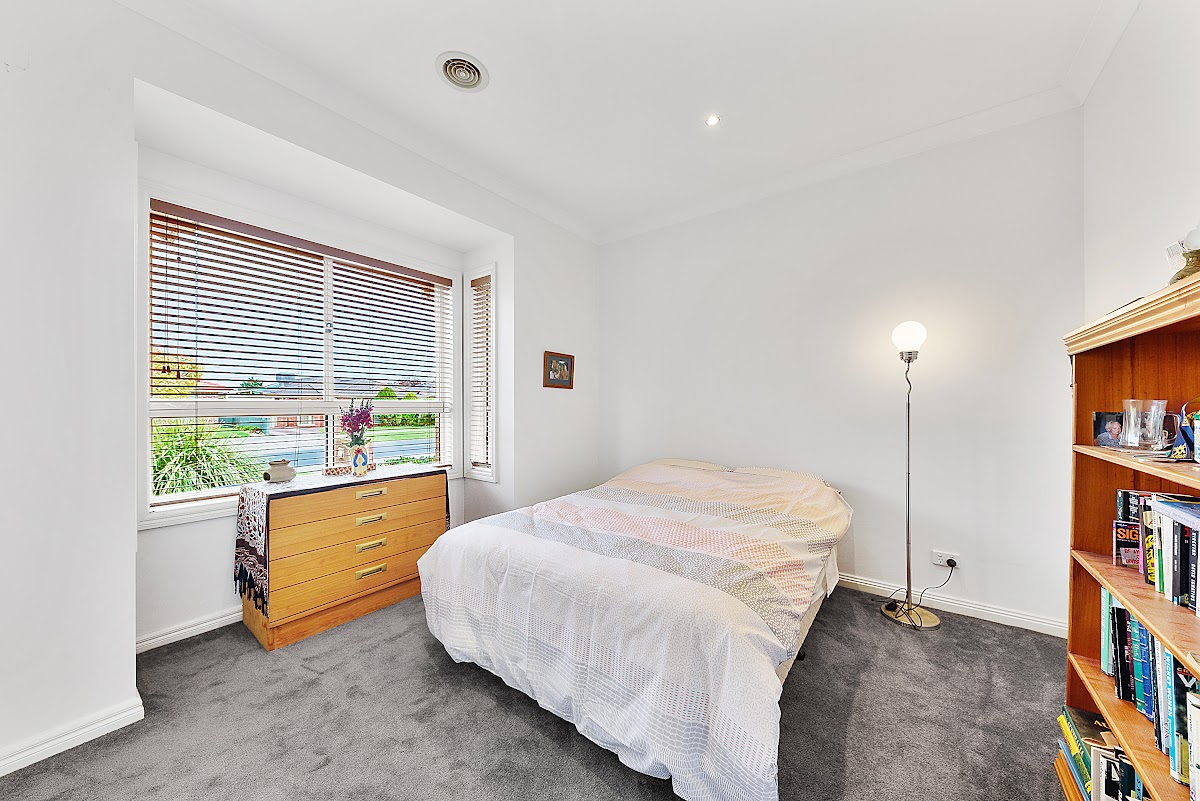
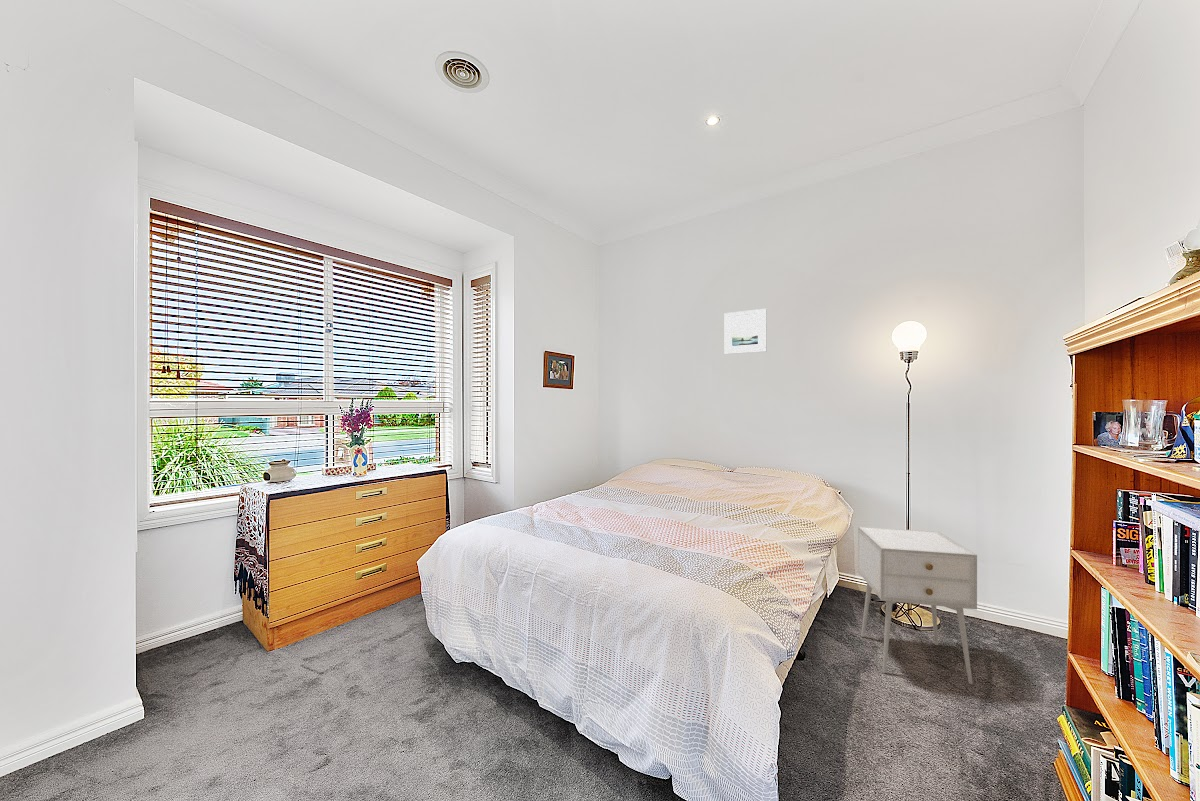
+ nightstand (912, 599)
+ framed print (745, 332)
